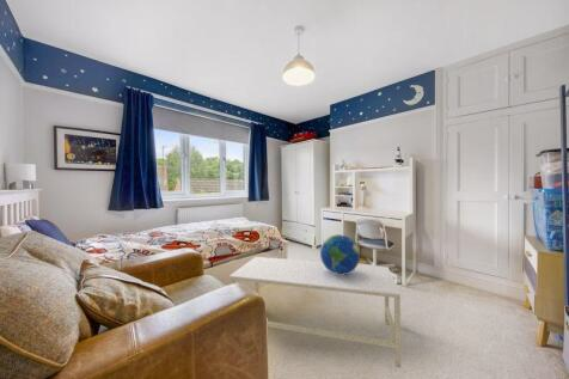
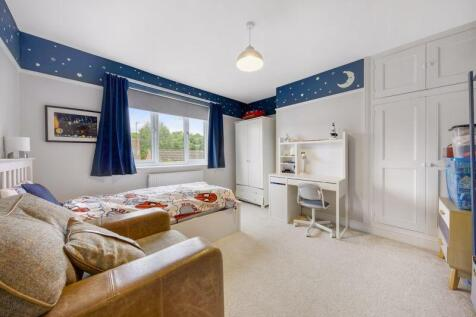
- globe (339, 253)
- coffee table (314, 288)
